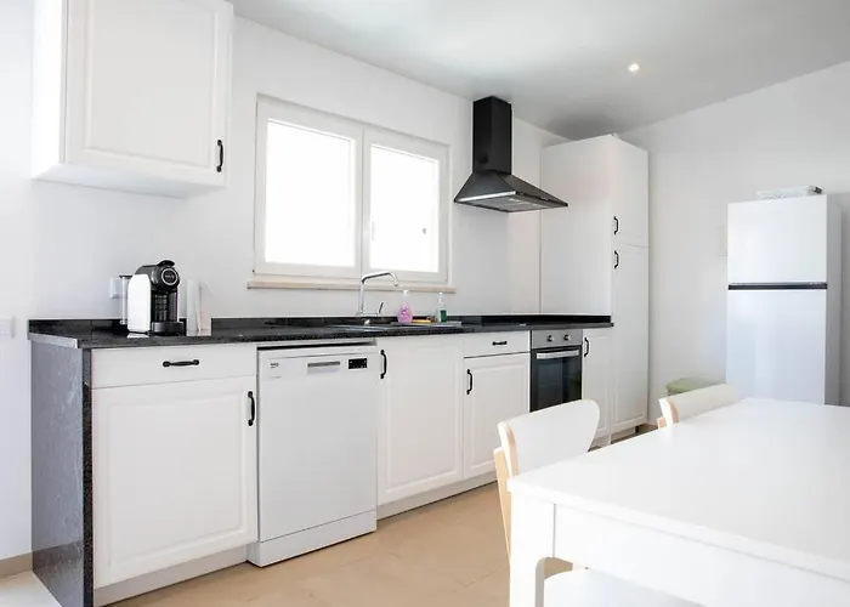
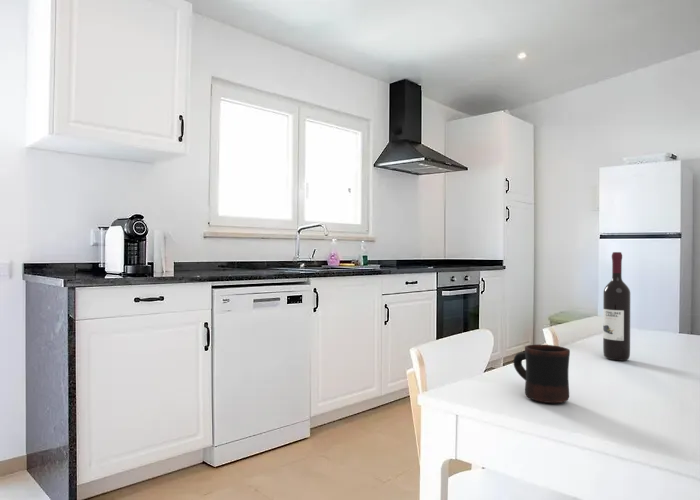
+ wine bottle (616, 305)
+ mug (538, 371)
